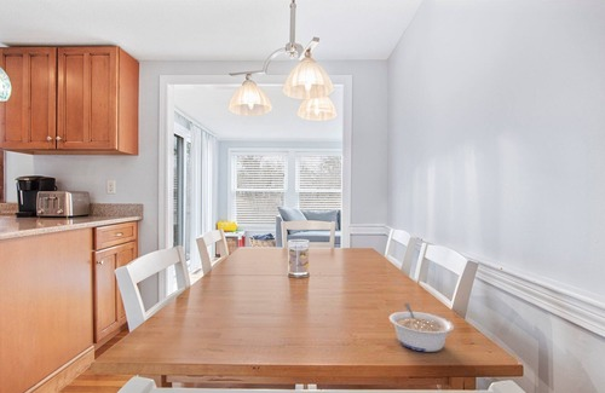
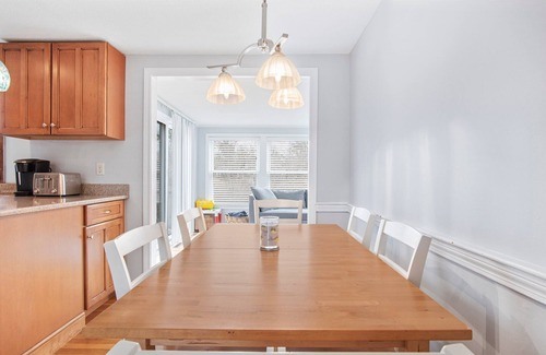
- legume (417, 329)
